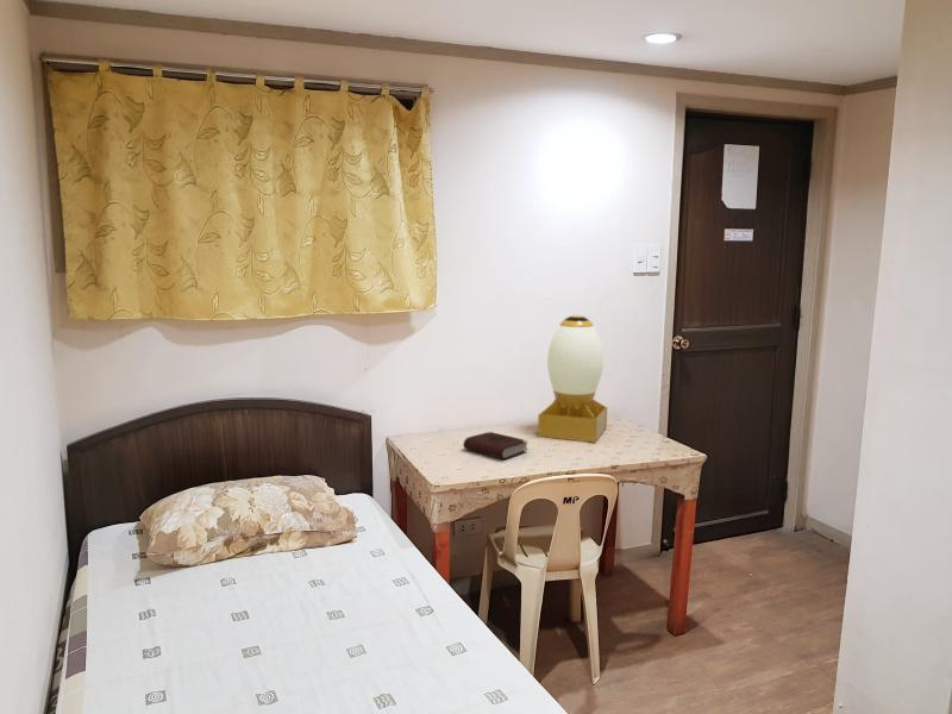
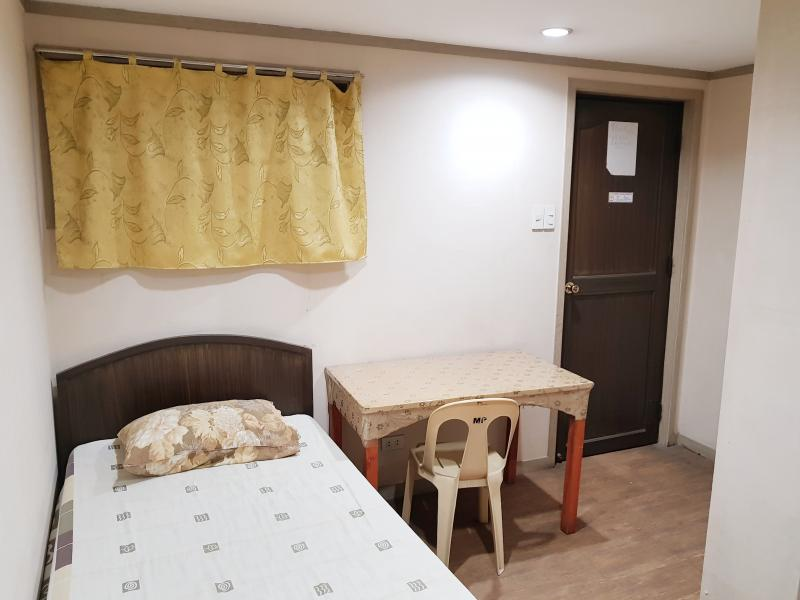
- book (495, 444)
- desk lamp (575, 374)
